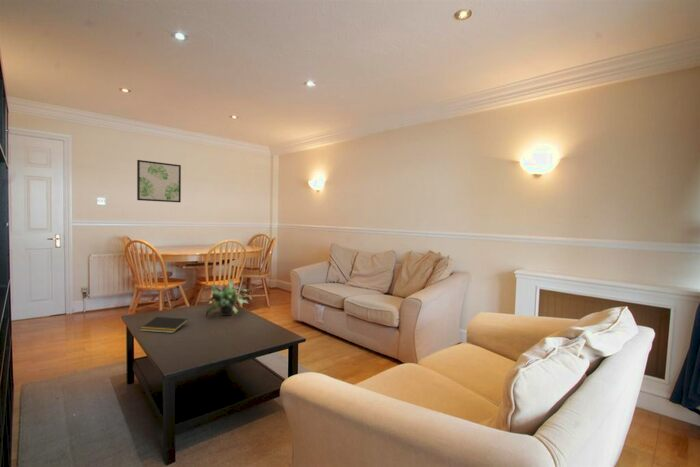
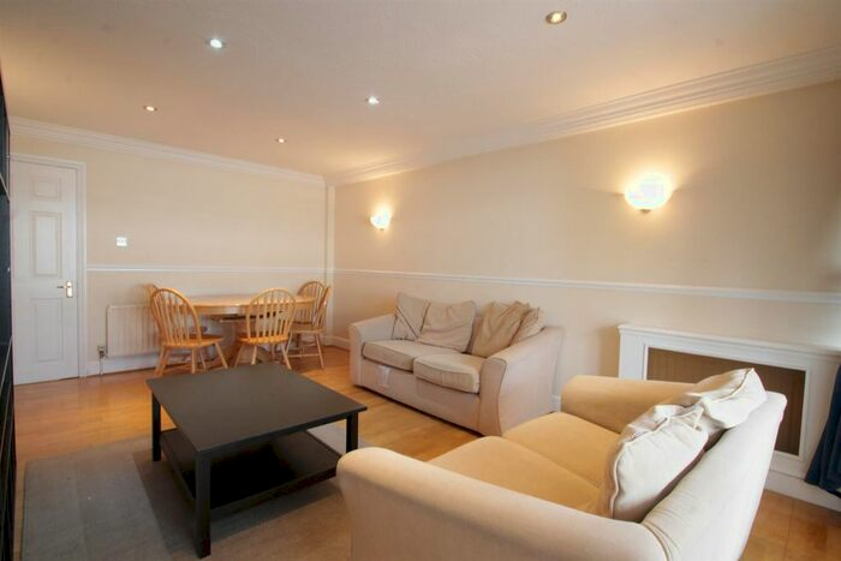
- potted plant (228, 297)
- wall art (159, 182)
- notepad (164, 324)
